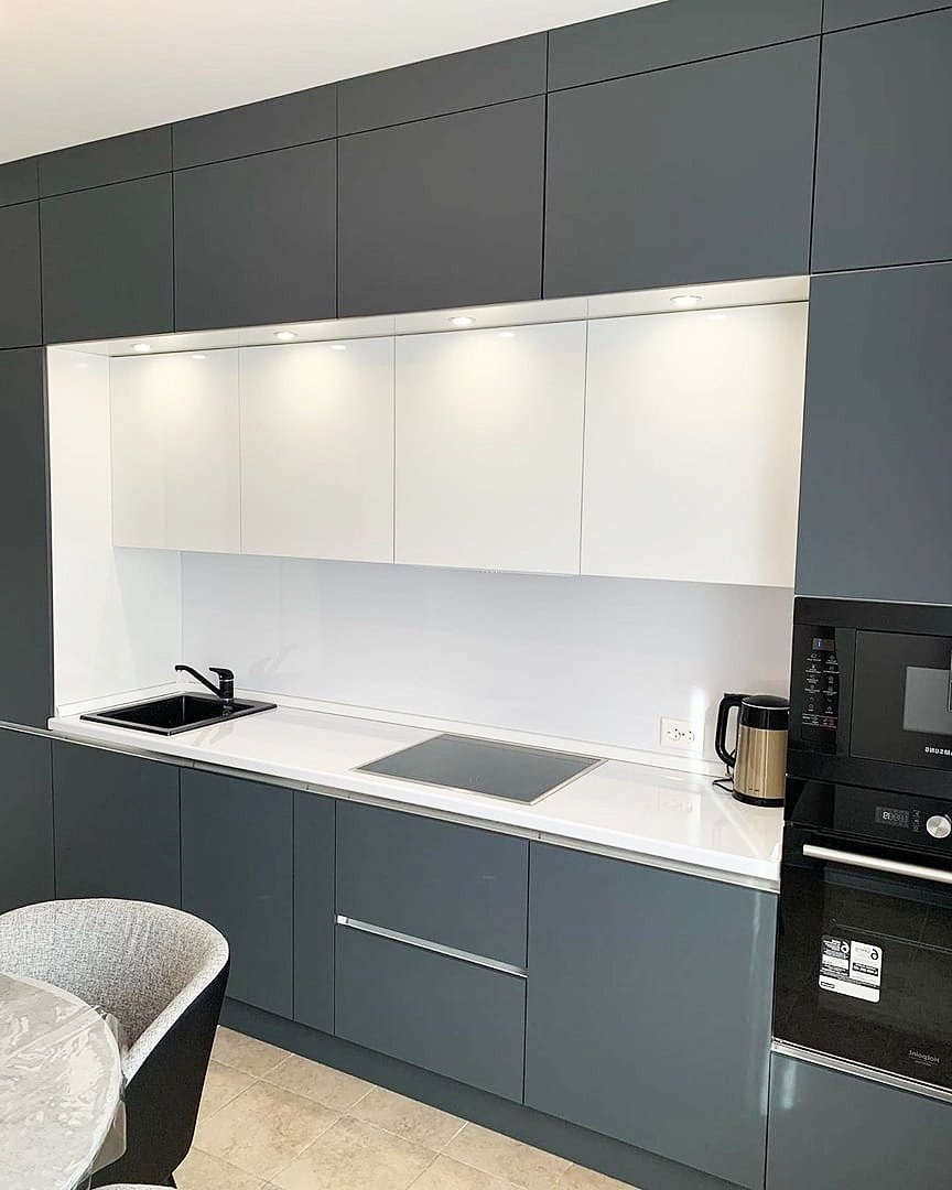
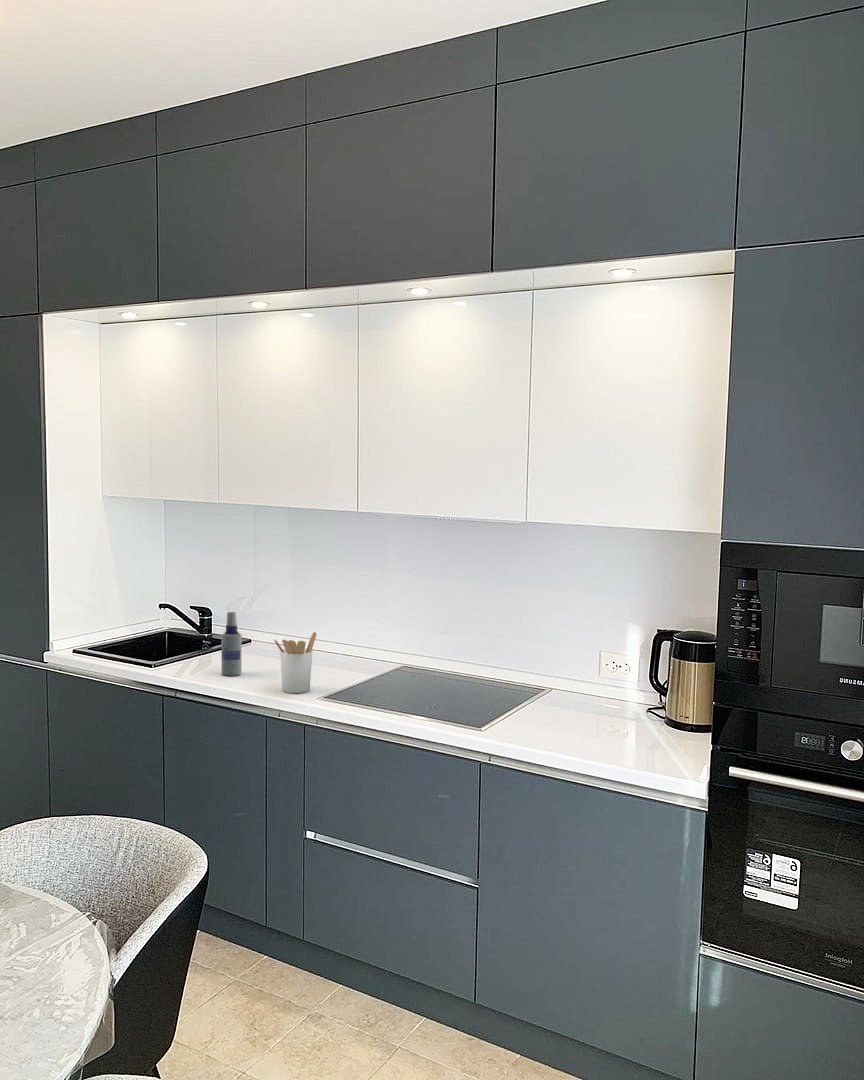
+ utensil holder (295, 662)
+ spray bottle (231, 643)
